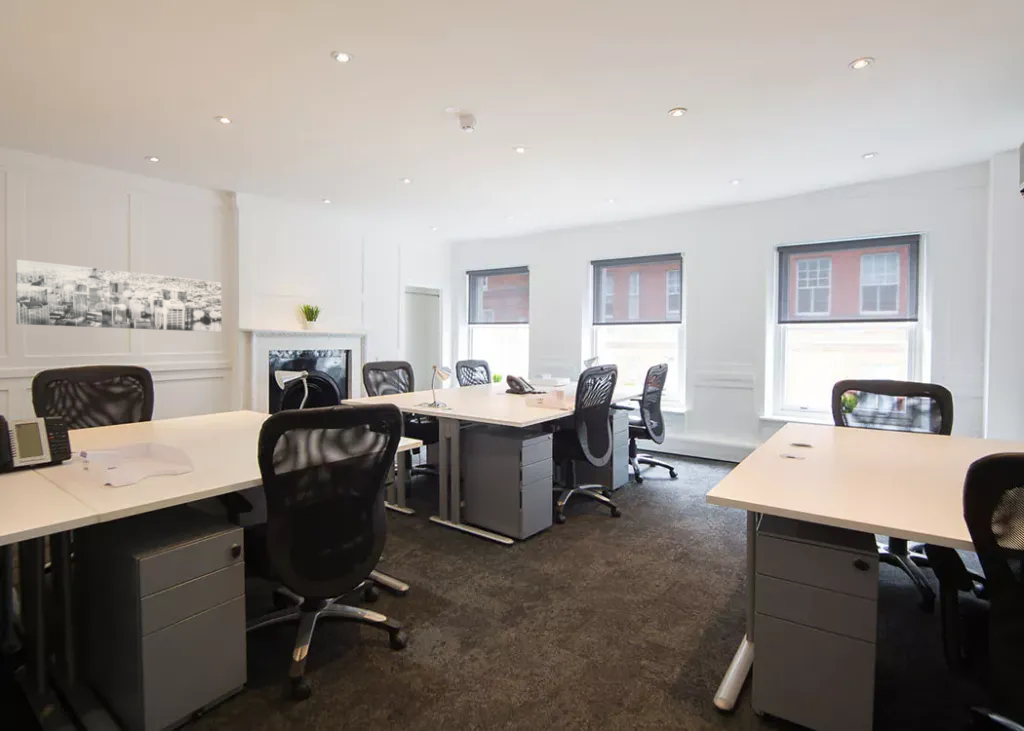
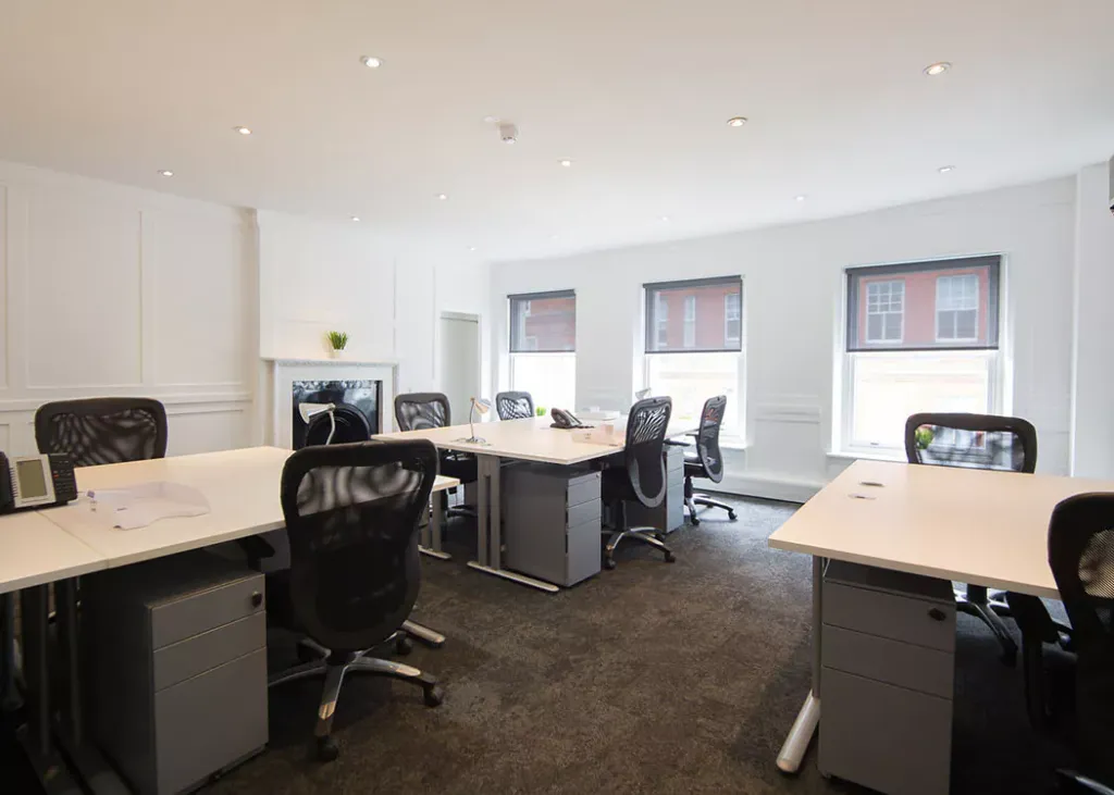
- wall art (131, 300)
